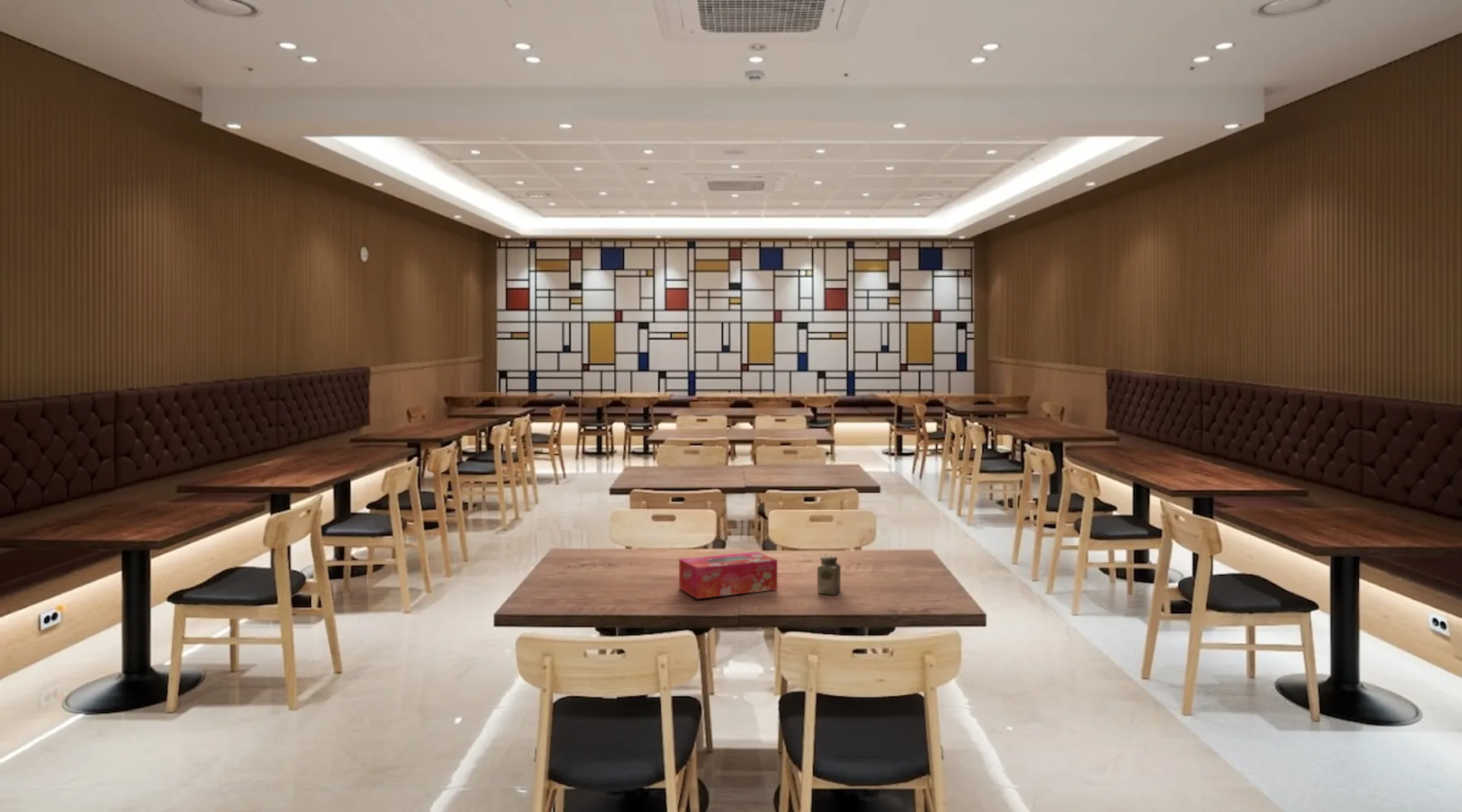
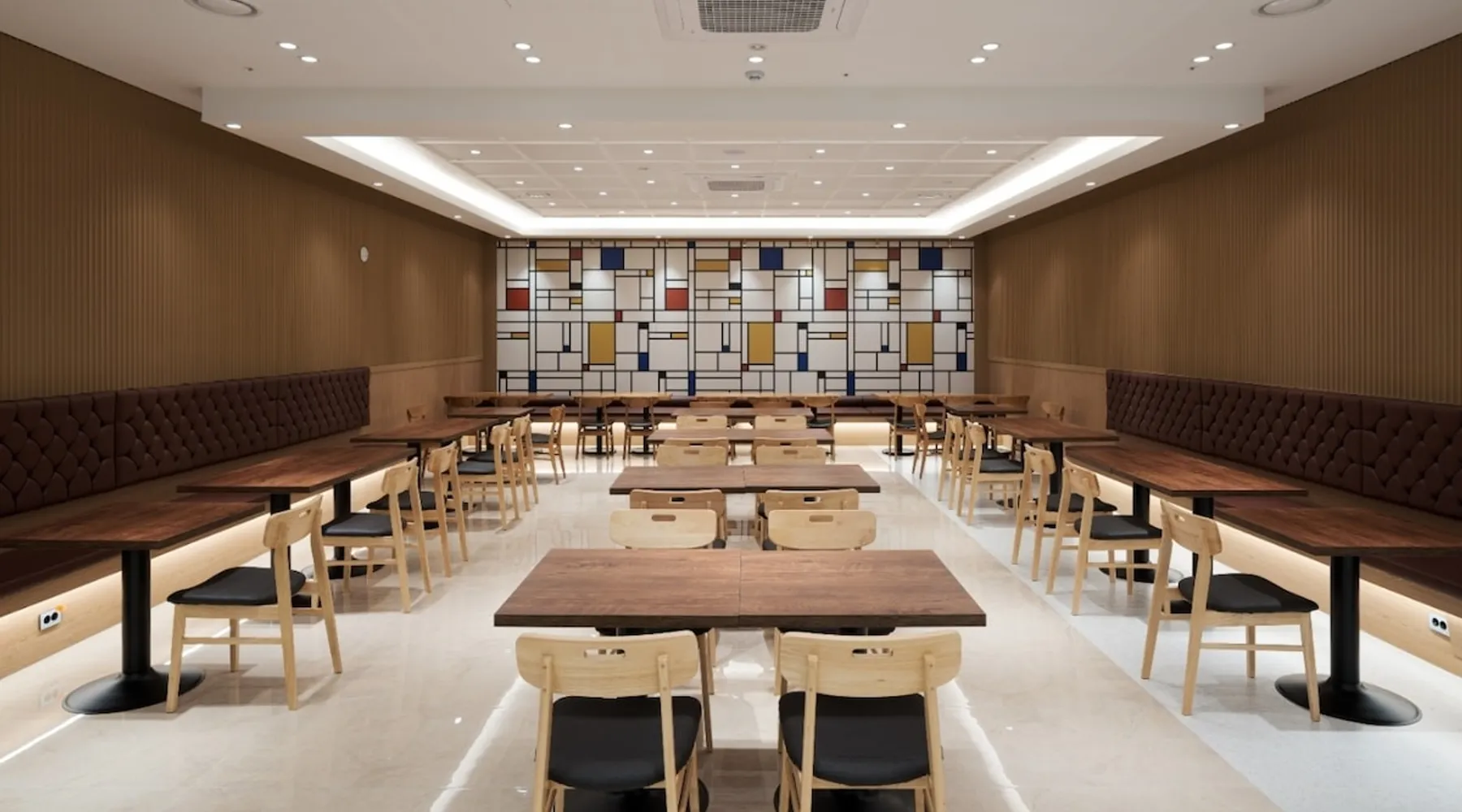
- salt shaker (828, 573)
- tissue box (728, 574)
